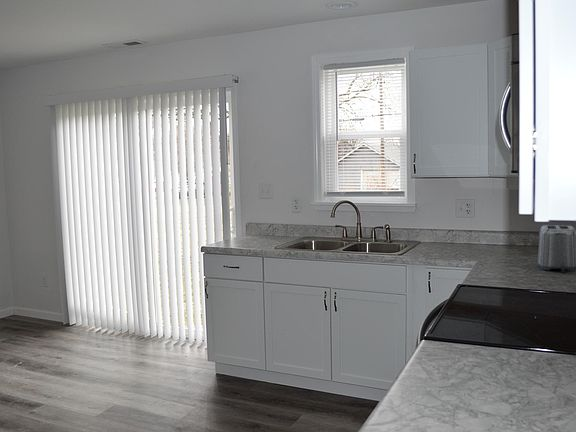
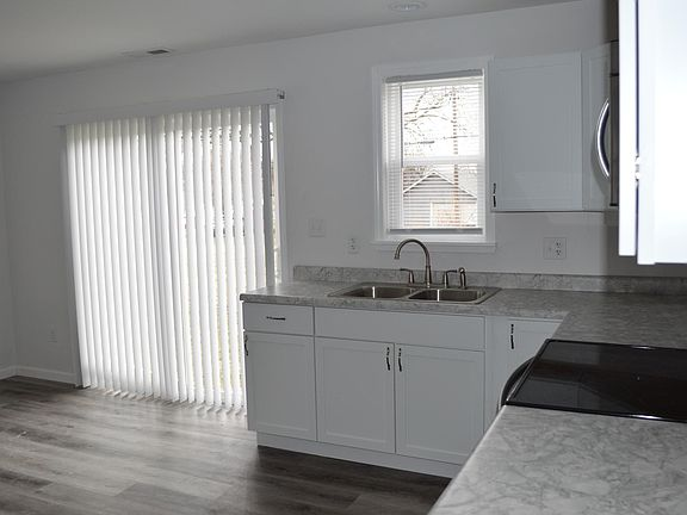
- toaster (557, 247)
